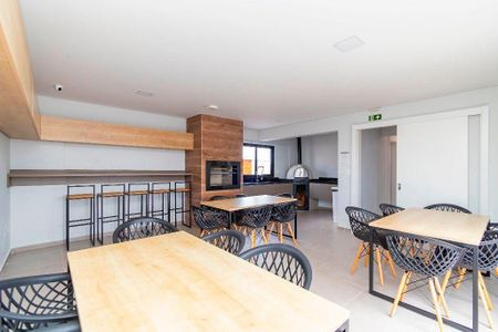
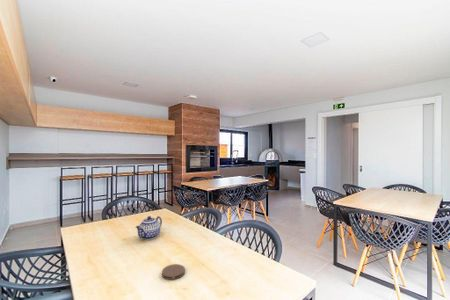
+ teapot (149, 226)
+ coaster (173, 271)
